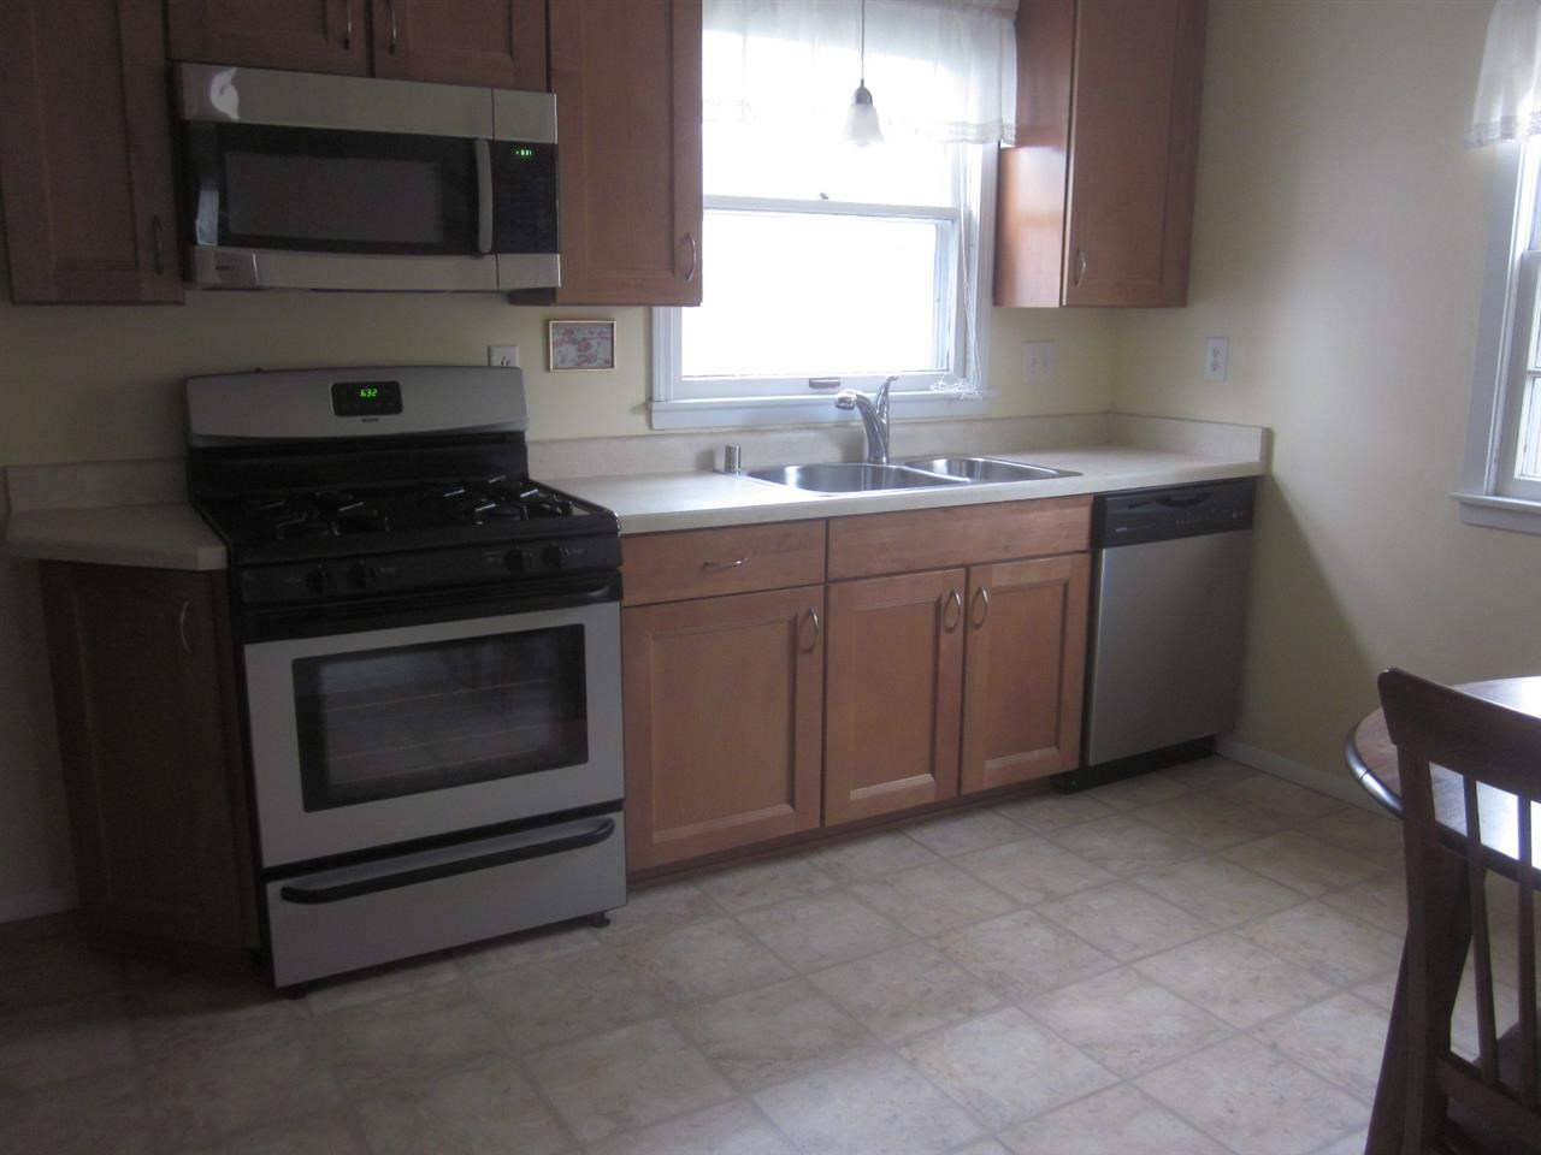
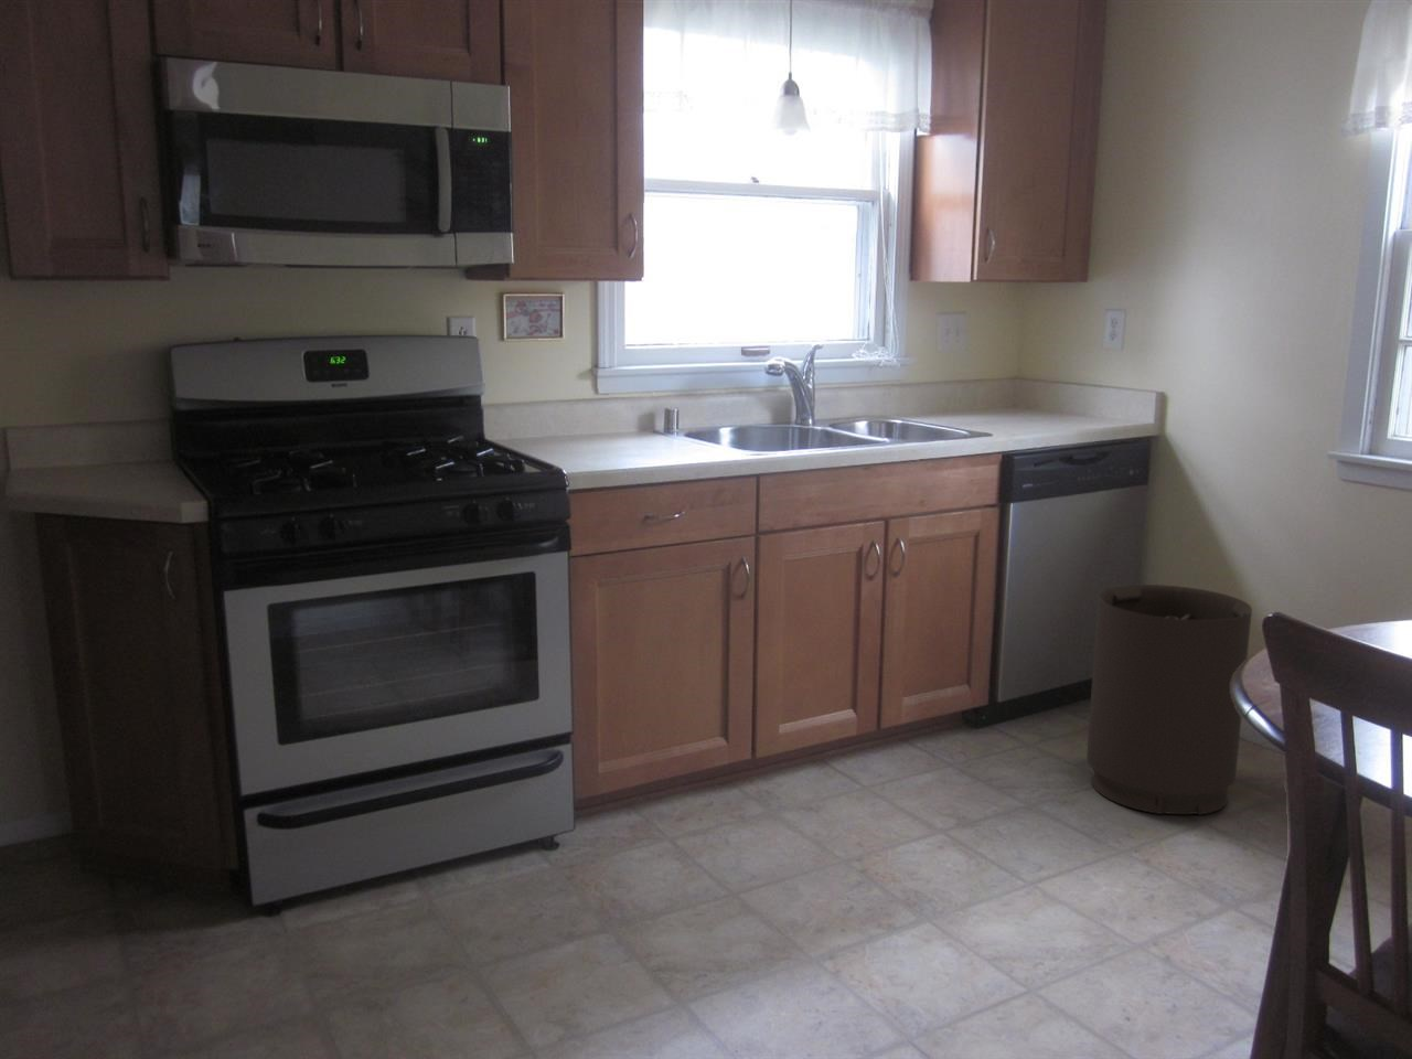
+ trash can (1165, 696)
